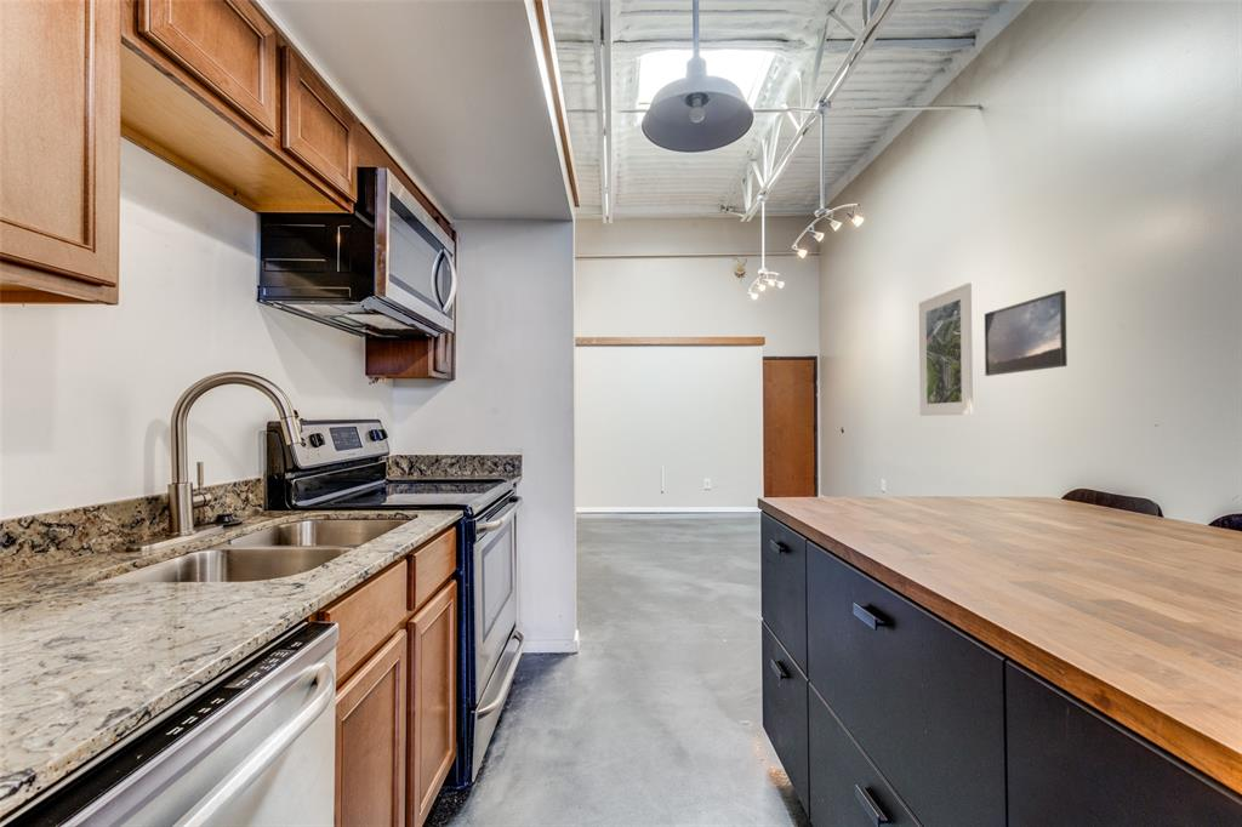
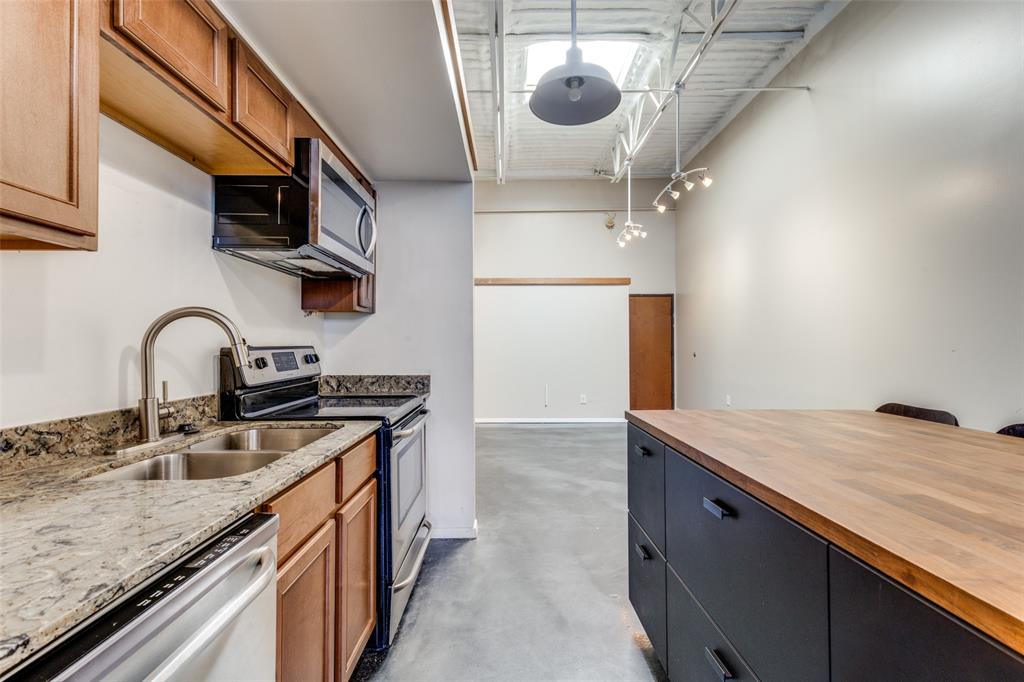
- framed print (1021, 337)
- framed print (944, 354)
